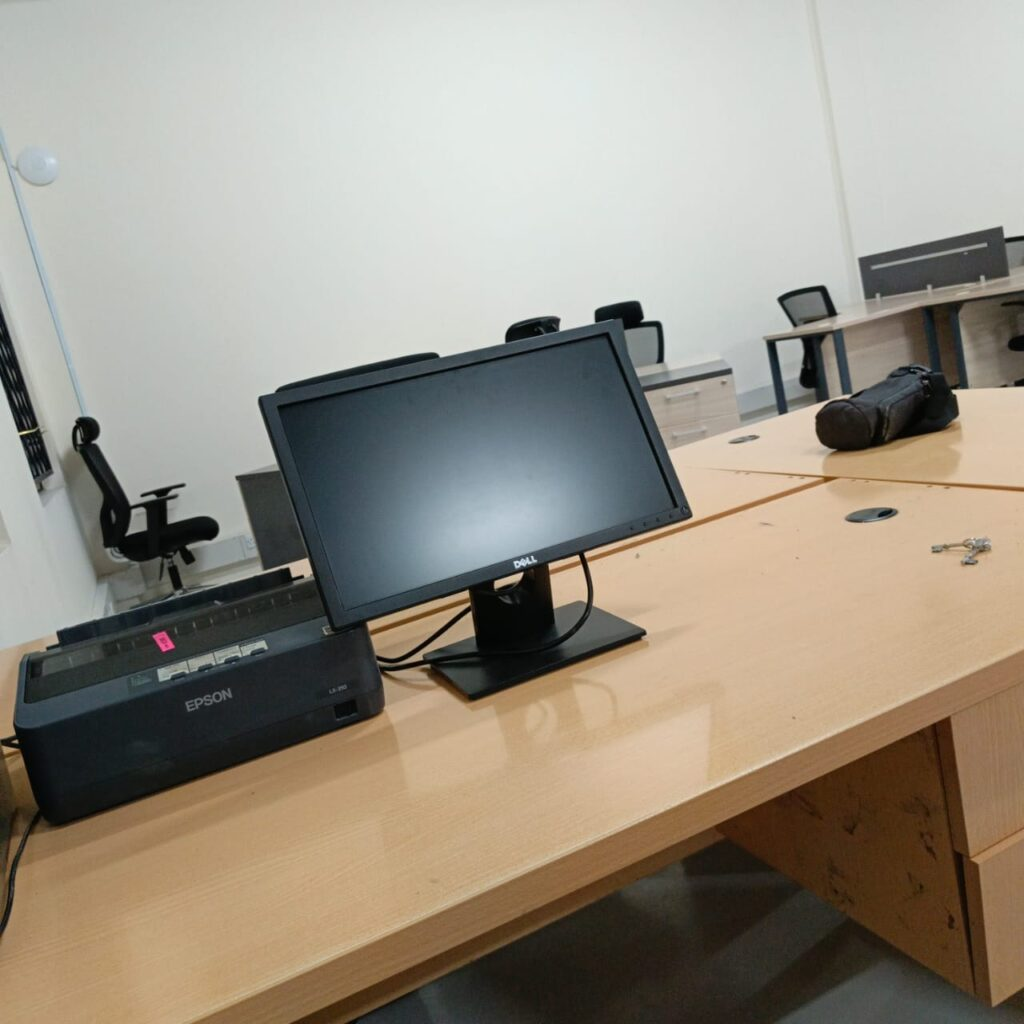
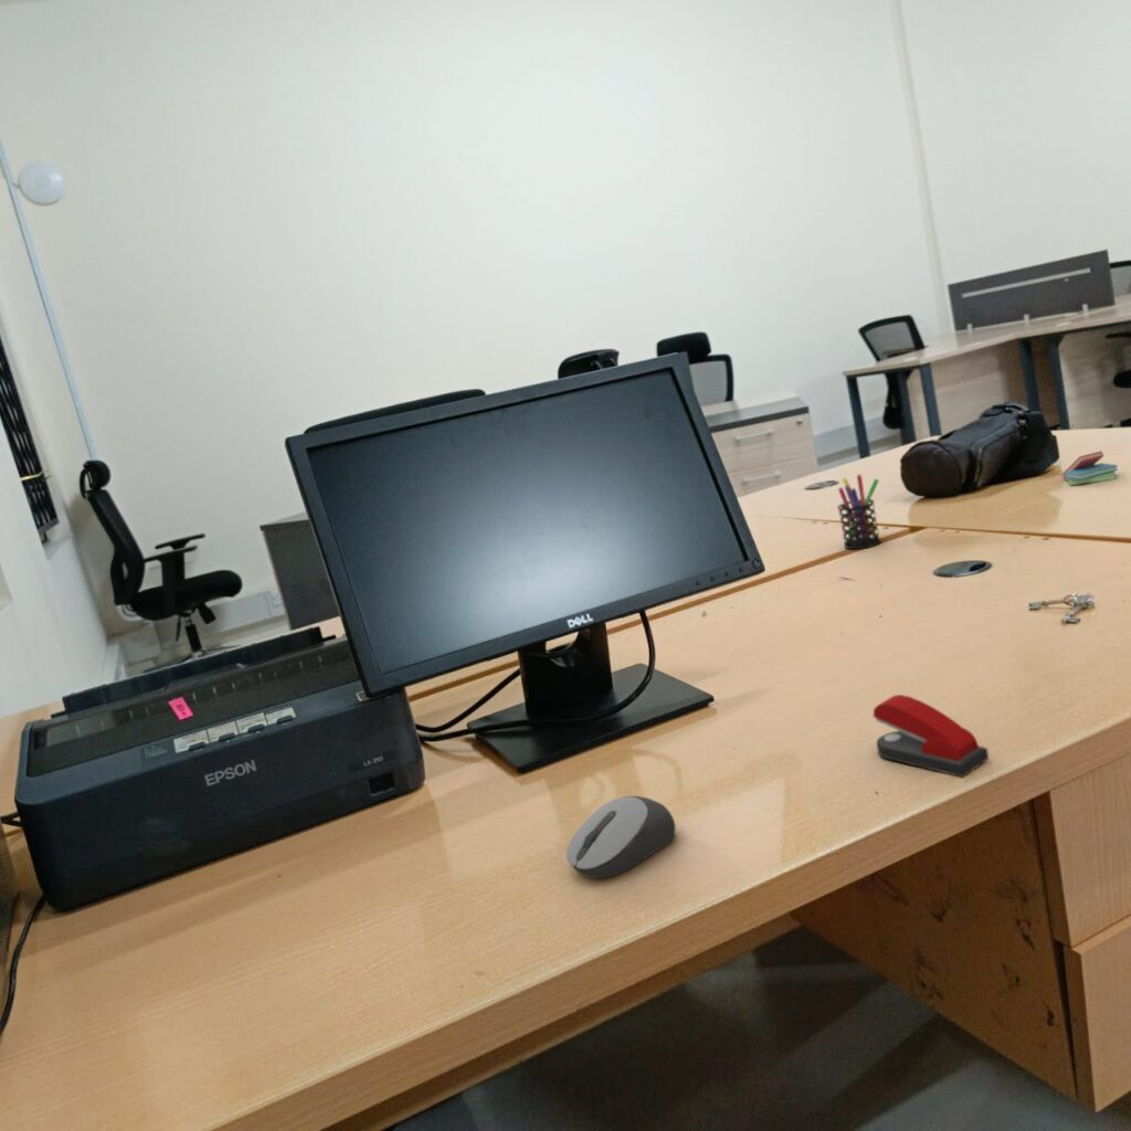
+ stapler (922, 730)
+ pen holder (860, 508)
+ computer mouse (620, 831)
+ sticky notes (1087, 465)
